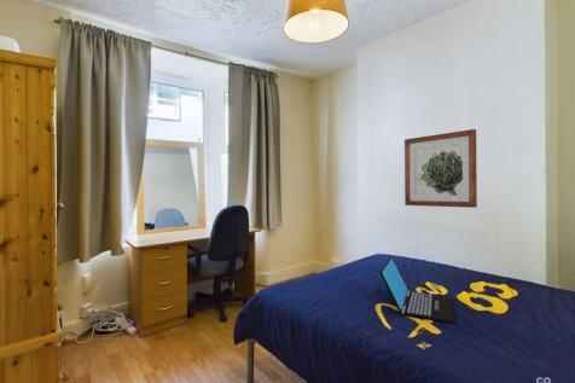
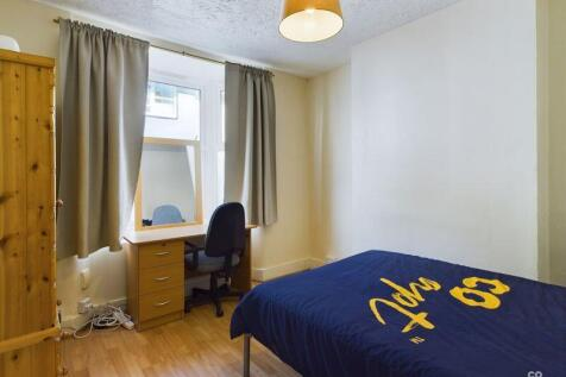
- wall art (437, 170)
- laptop (416, 291)
